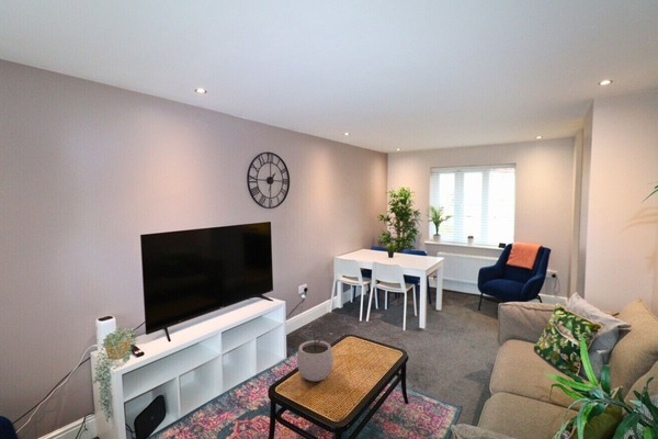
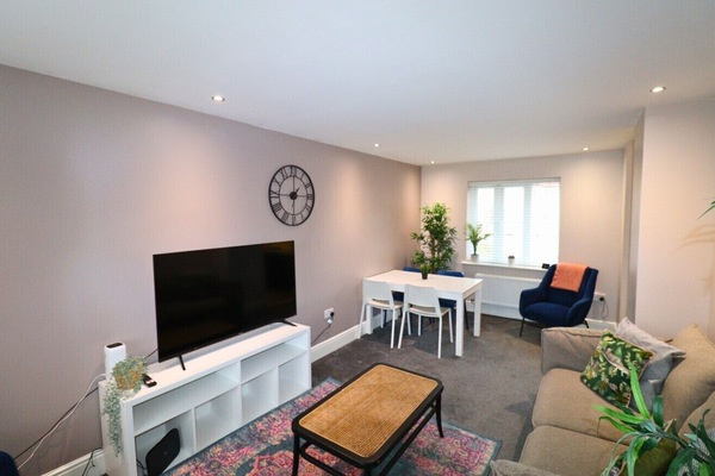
- plant pot (315, 356)
